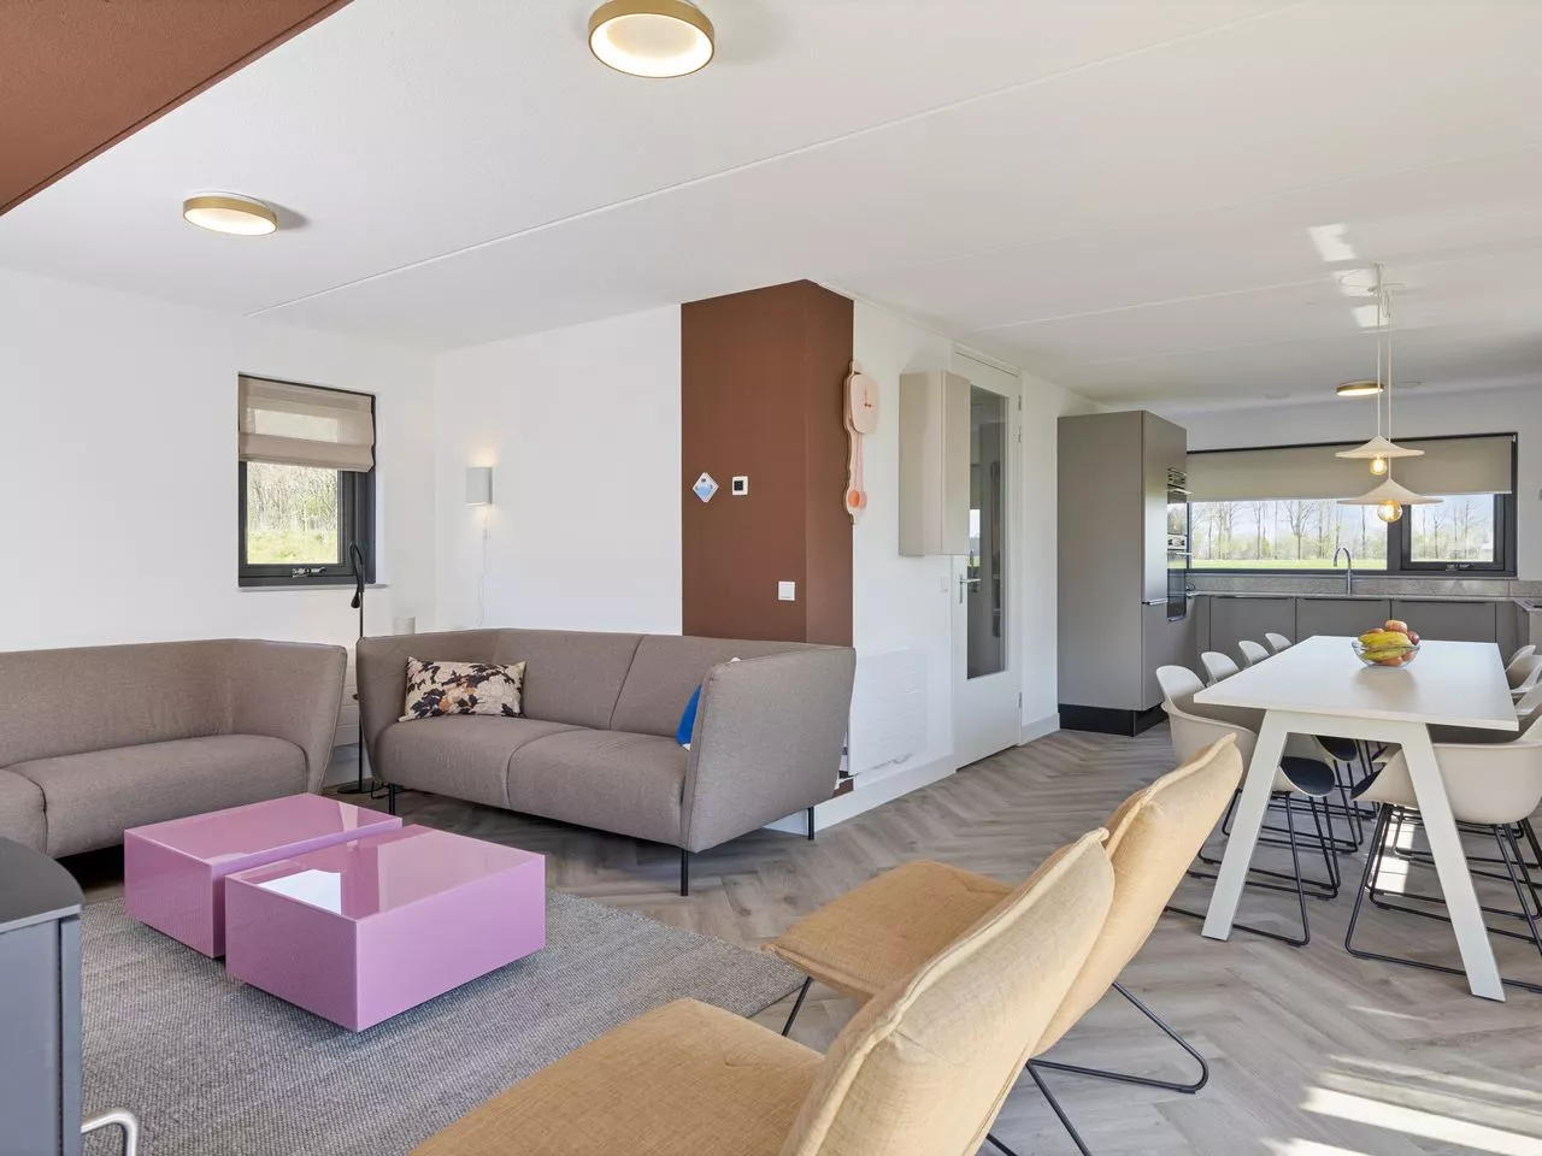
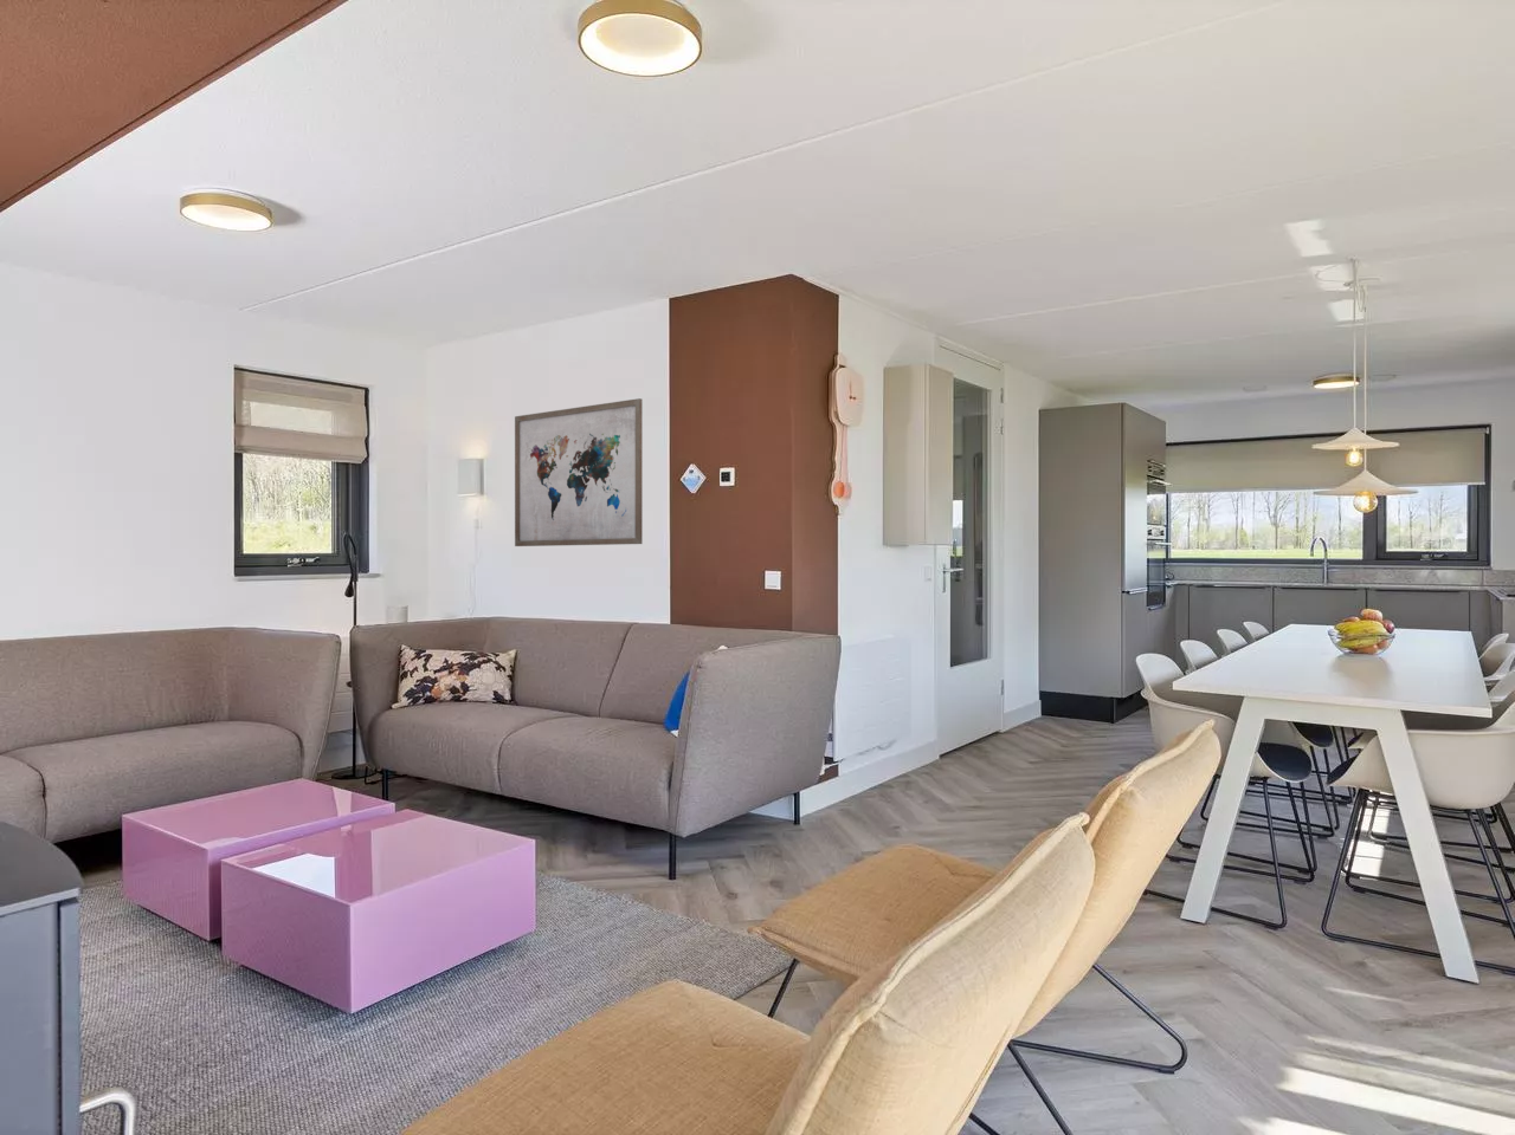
+ wall art (574, 477)
